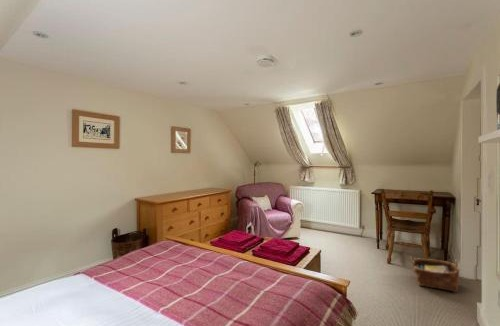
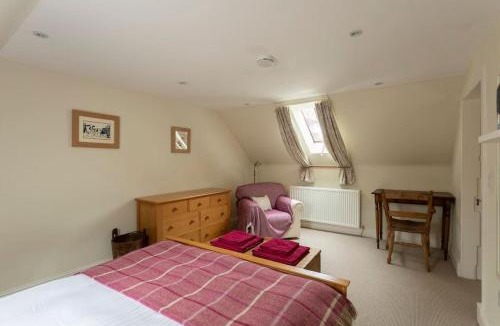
- woven basket (434, 270)
